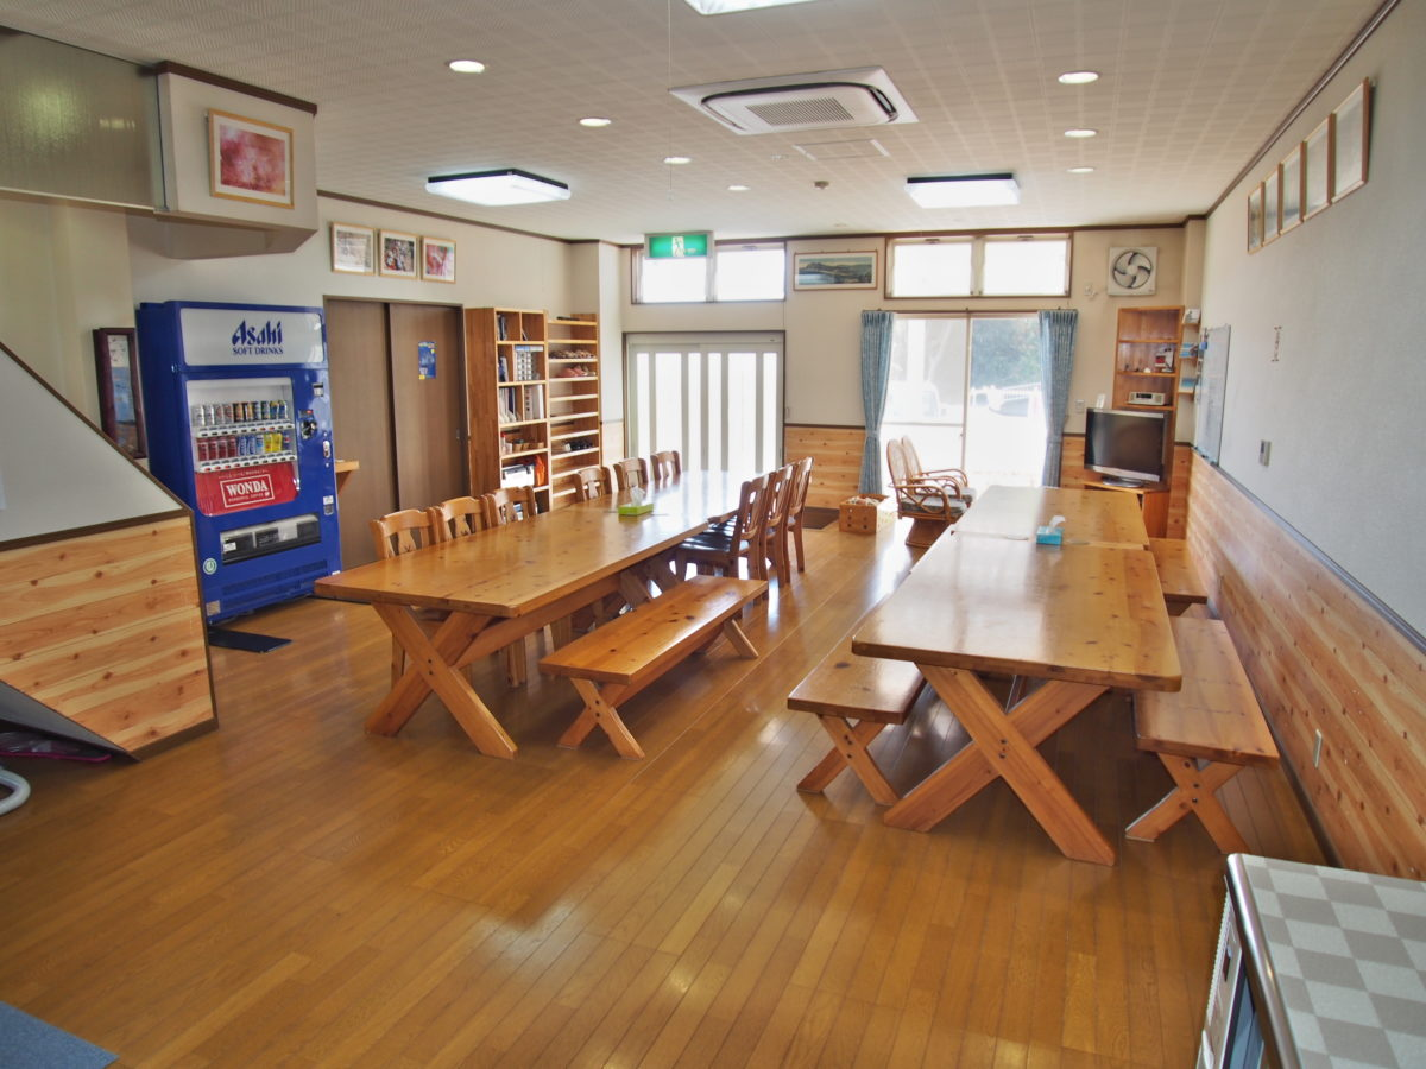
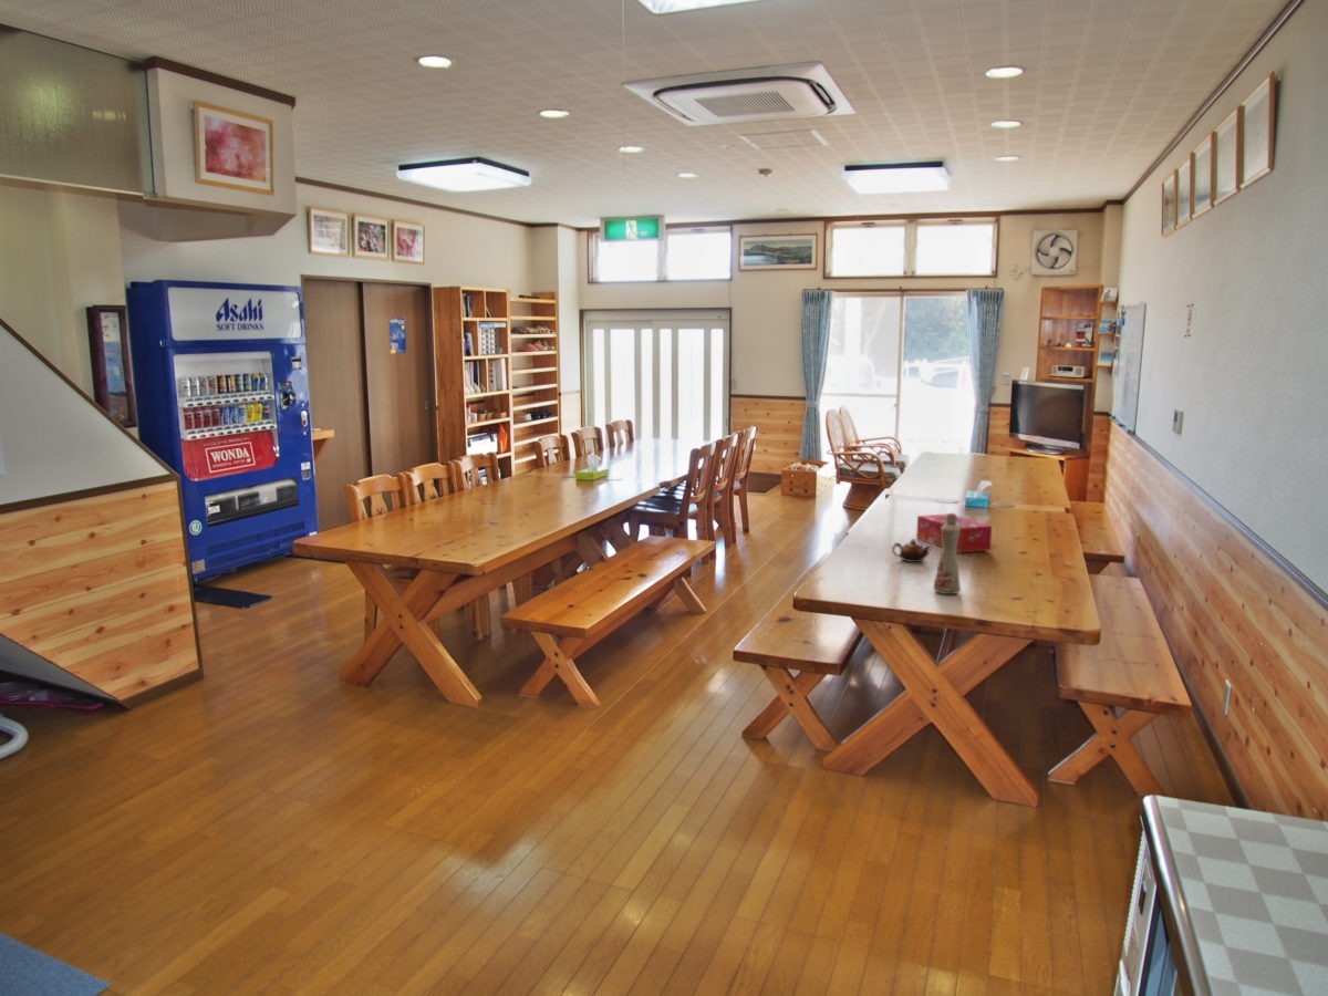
+ bottle (948, 552)
+ tissue box (958, 536)
+ teapot (911, 549)
